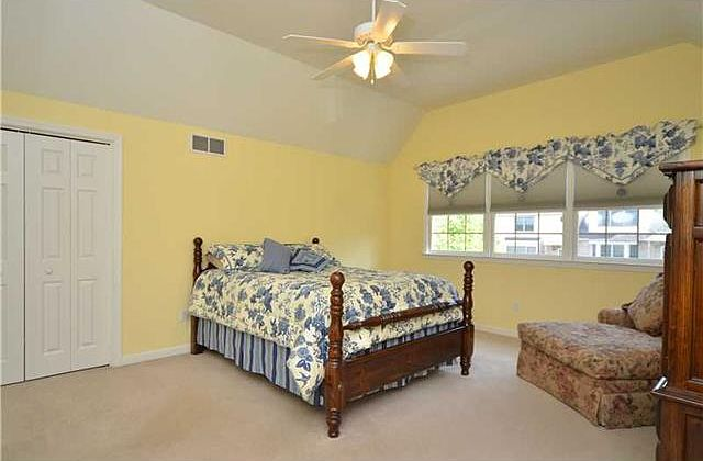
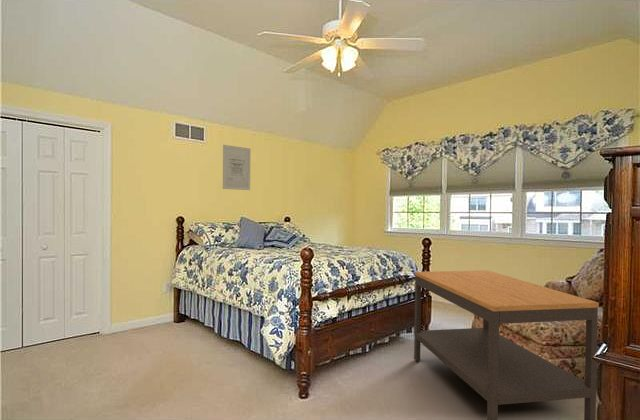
+ wall art (236, 168)
+ side table (489, 335)
